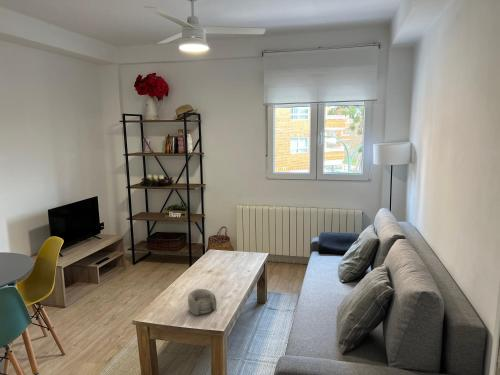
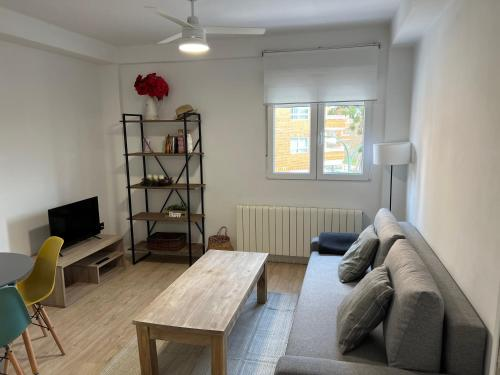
- decorative bowl (201, 300)
